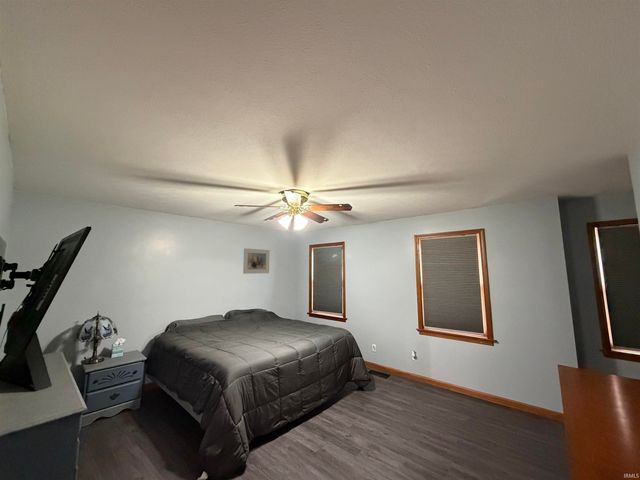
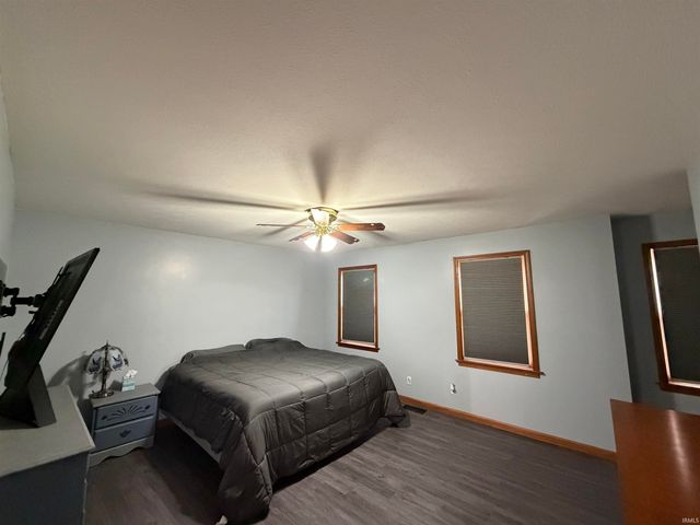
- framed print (256, 261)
